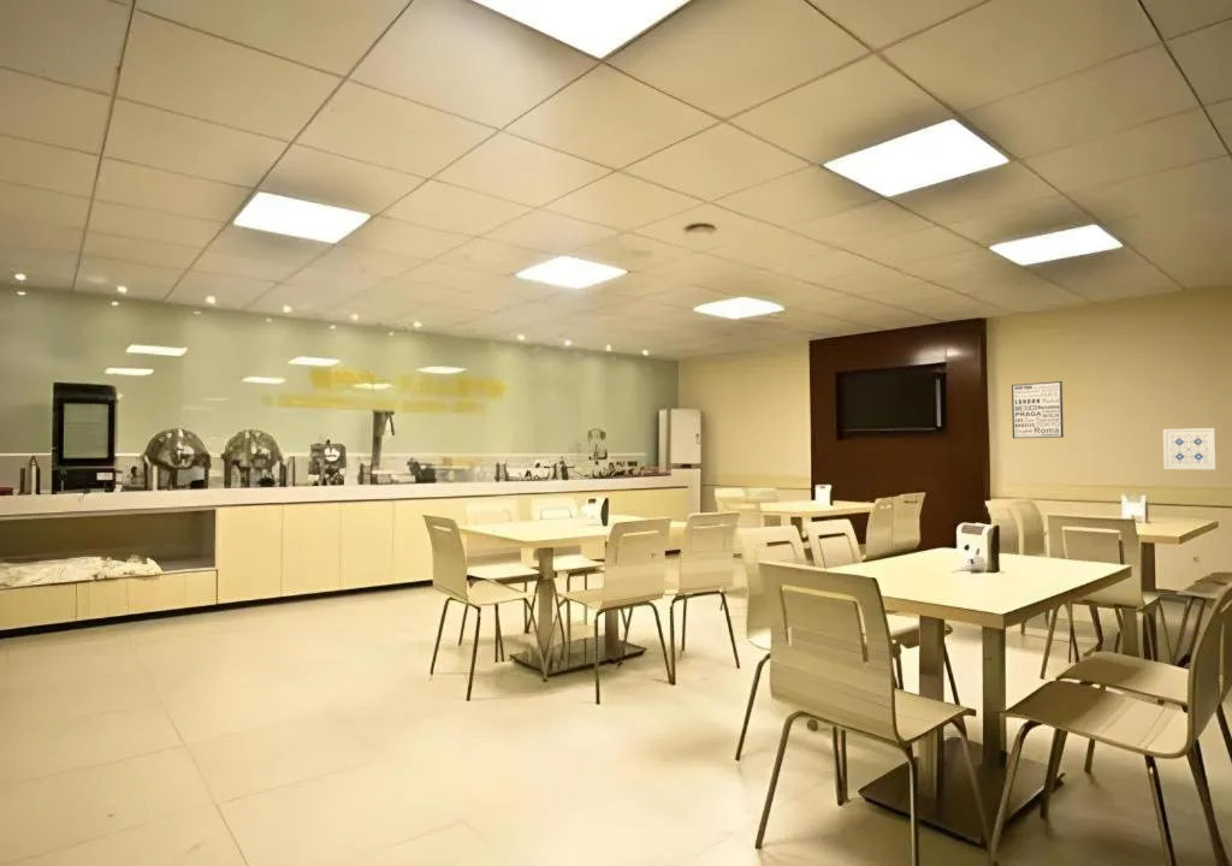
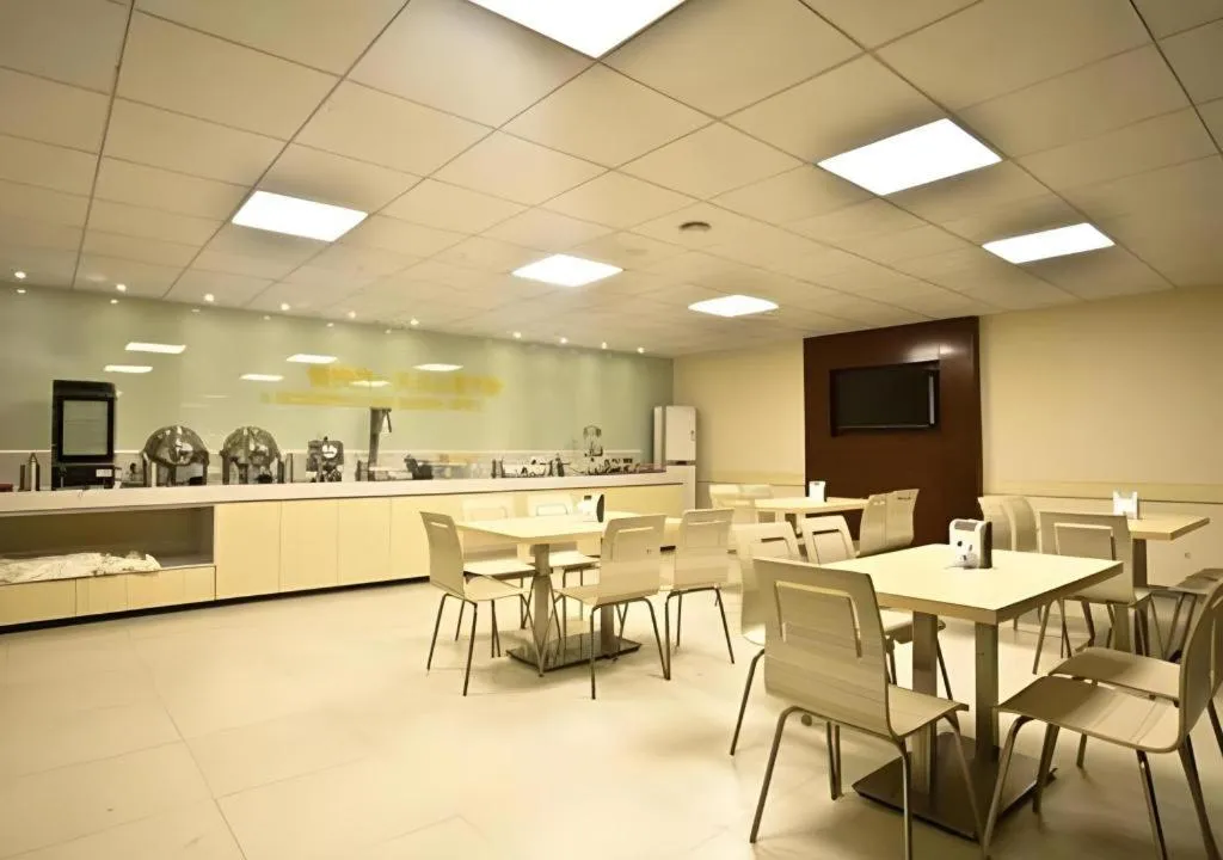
- wall art (1036, 410)
- wall art (1189, 449)
